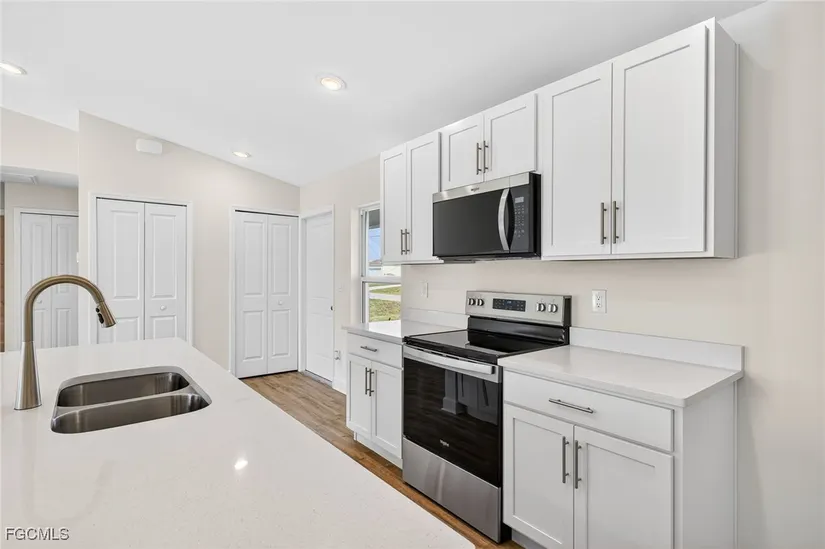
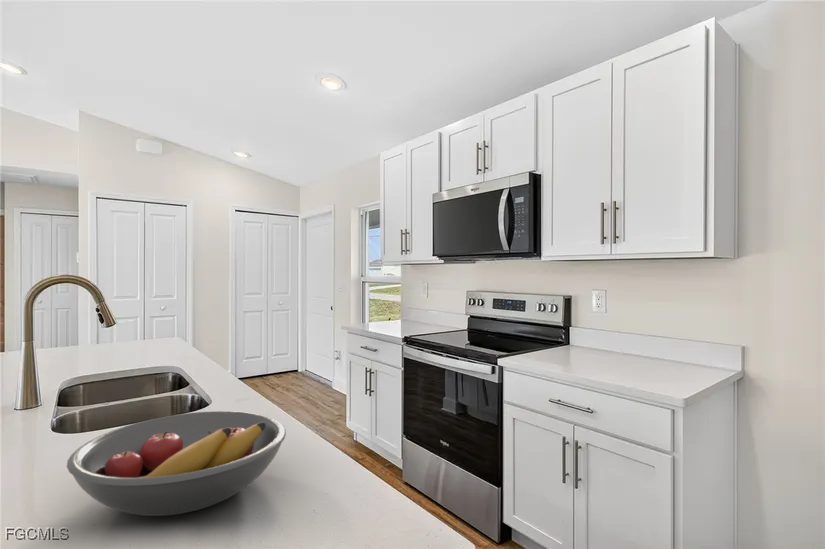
+ fruit bowl (186, 458)
